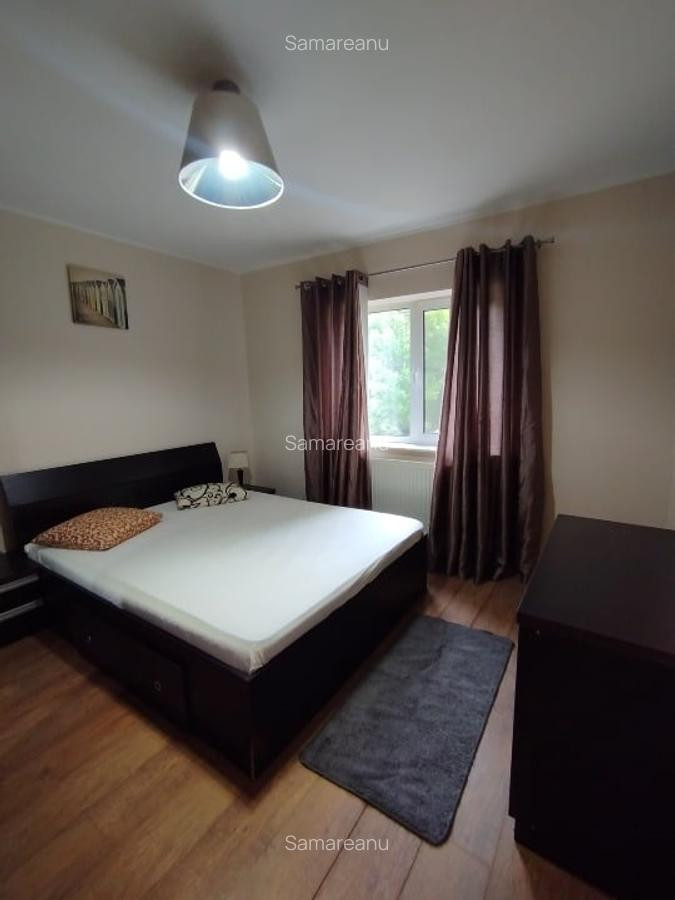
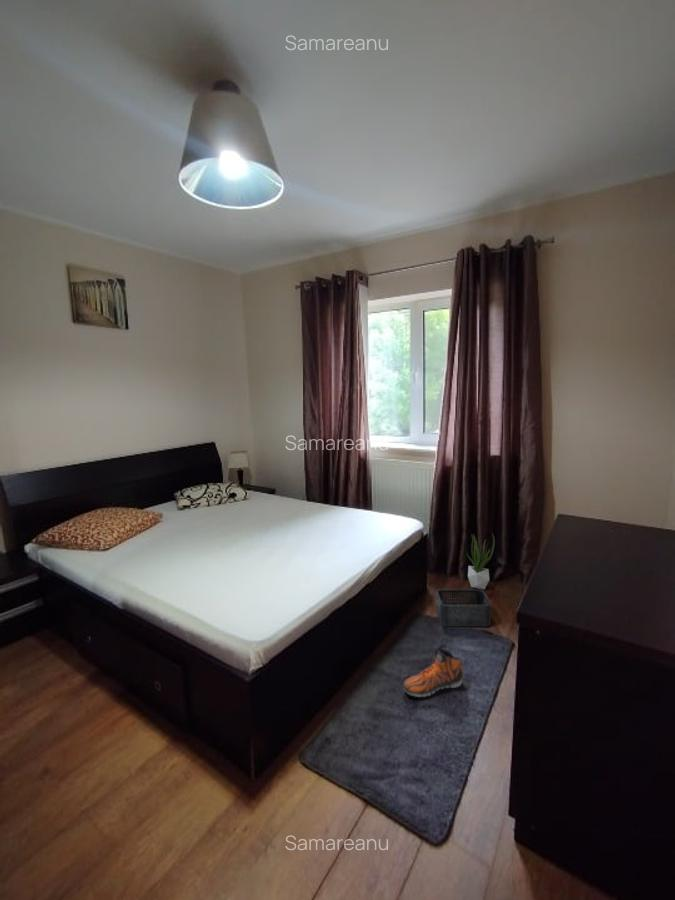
+ sneaker (432, 669)
+ storage bin (462, 607)
+ potted plant (480, 559)
